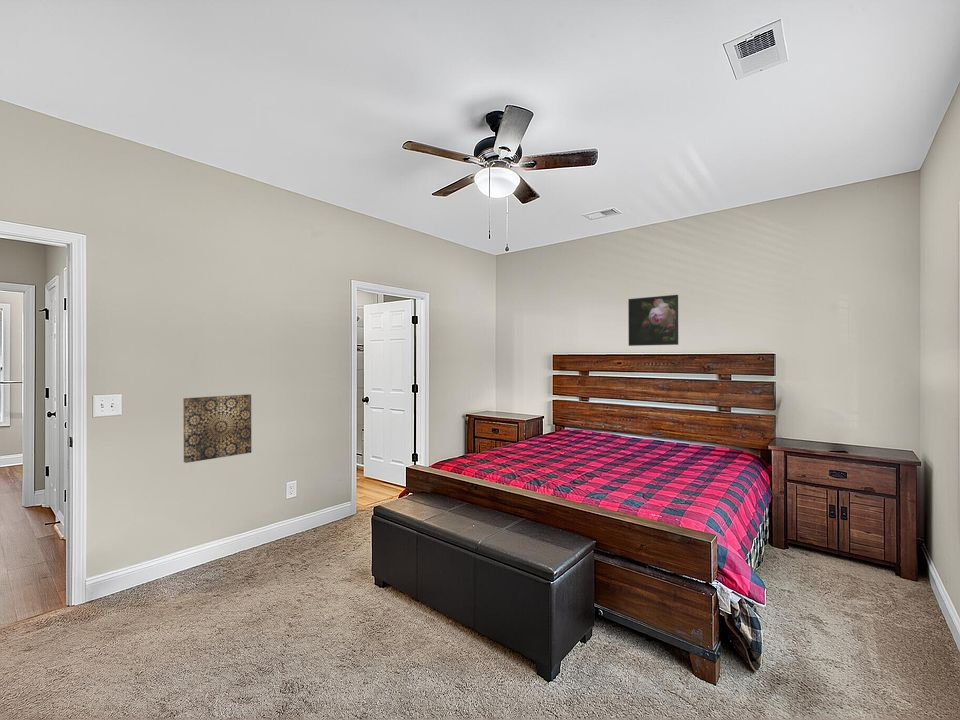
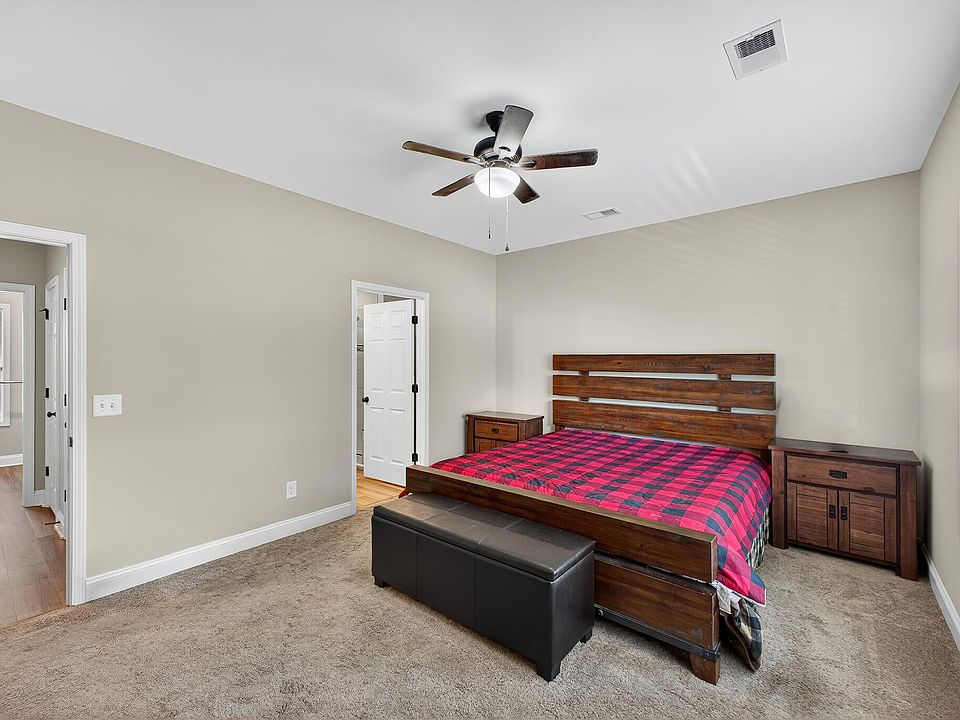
- wall art (219, 426)
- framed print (652, 321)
